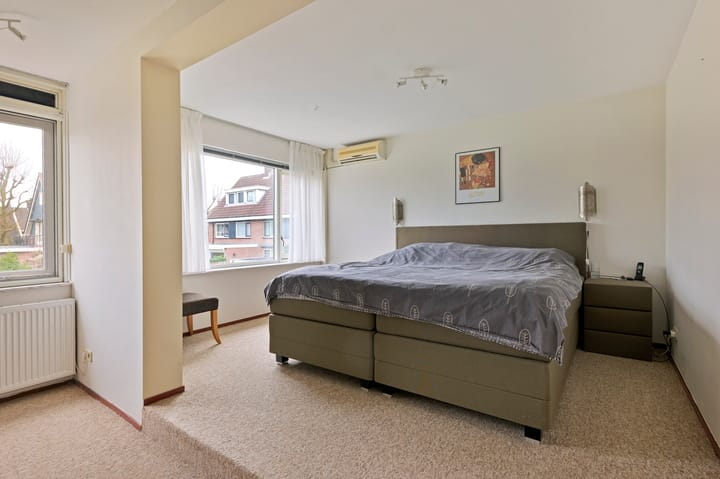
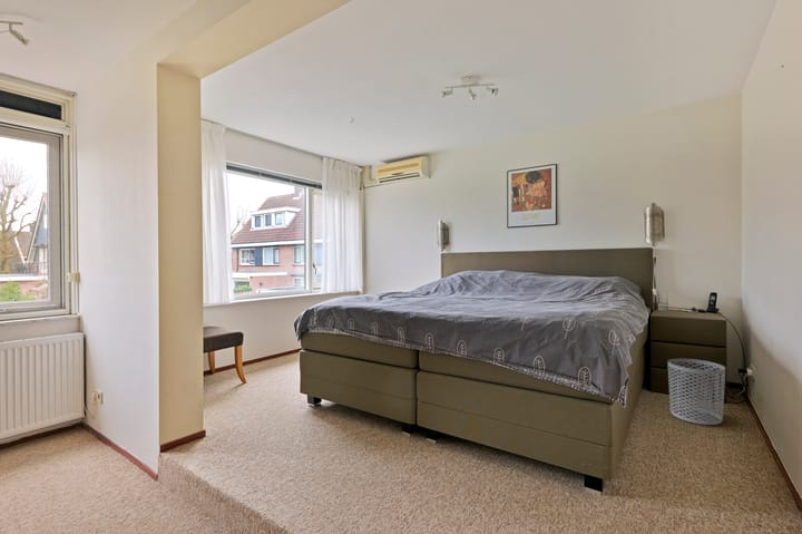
+ waste bin (695, 390)
